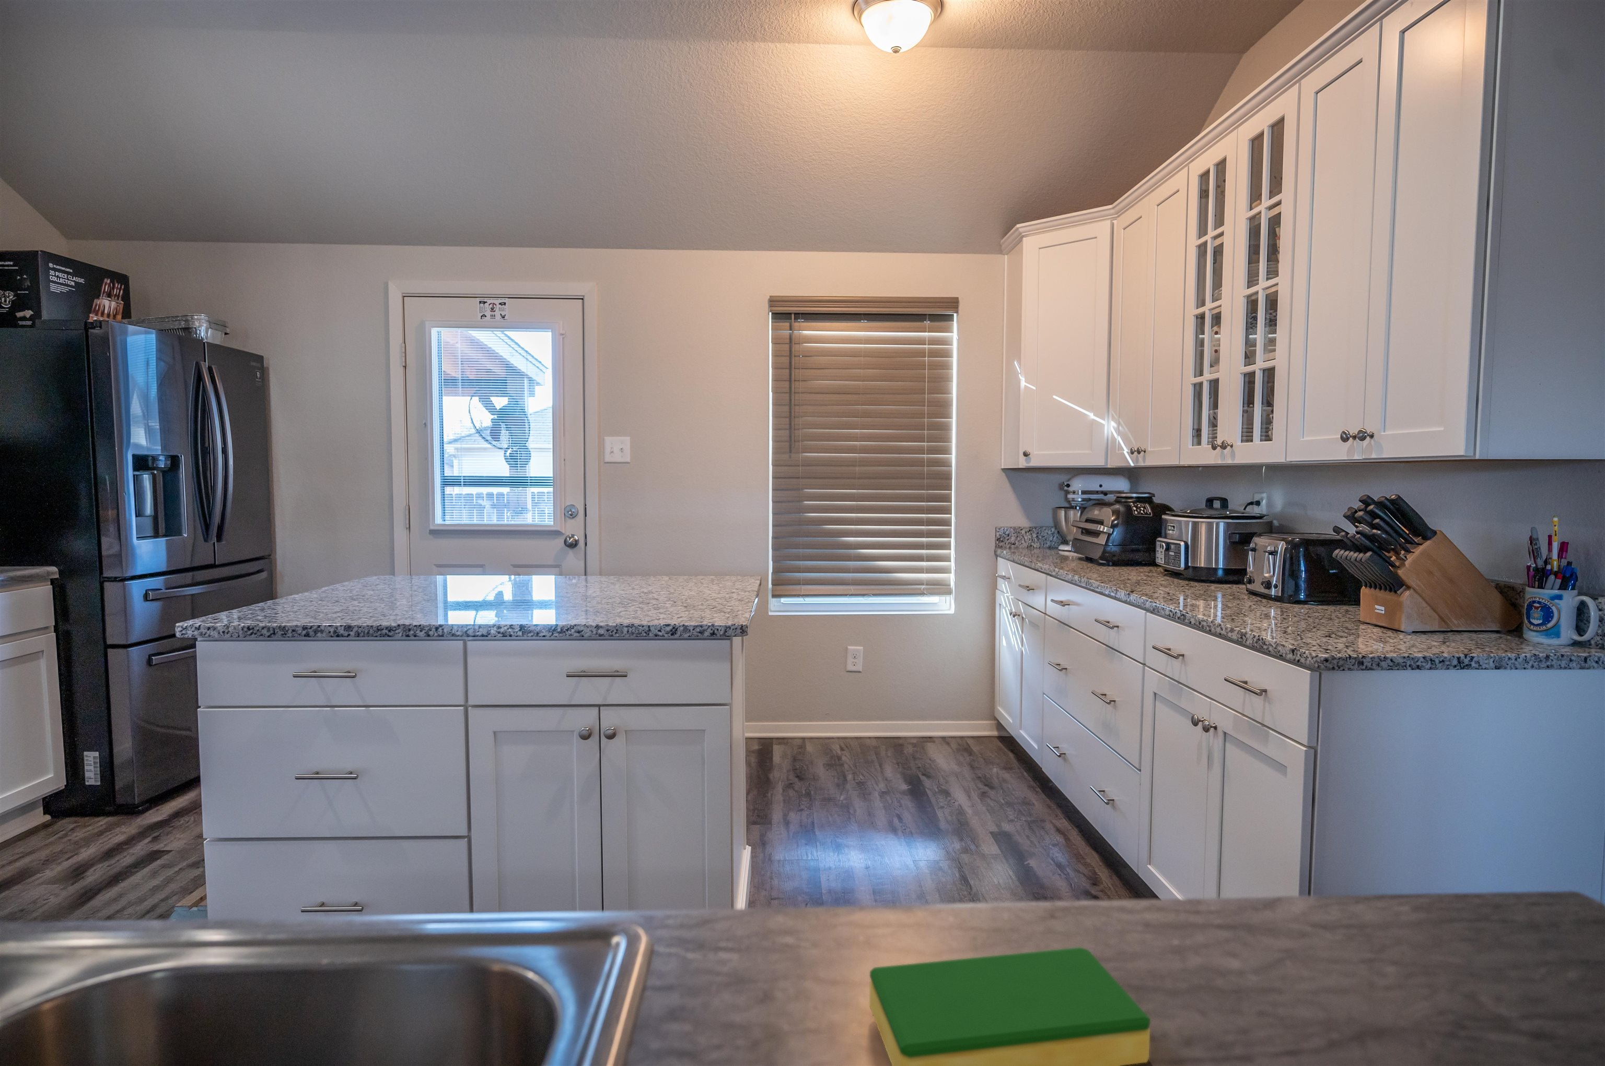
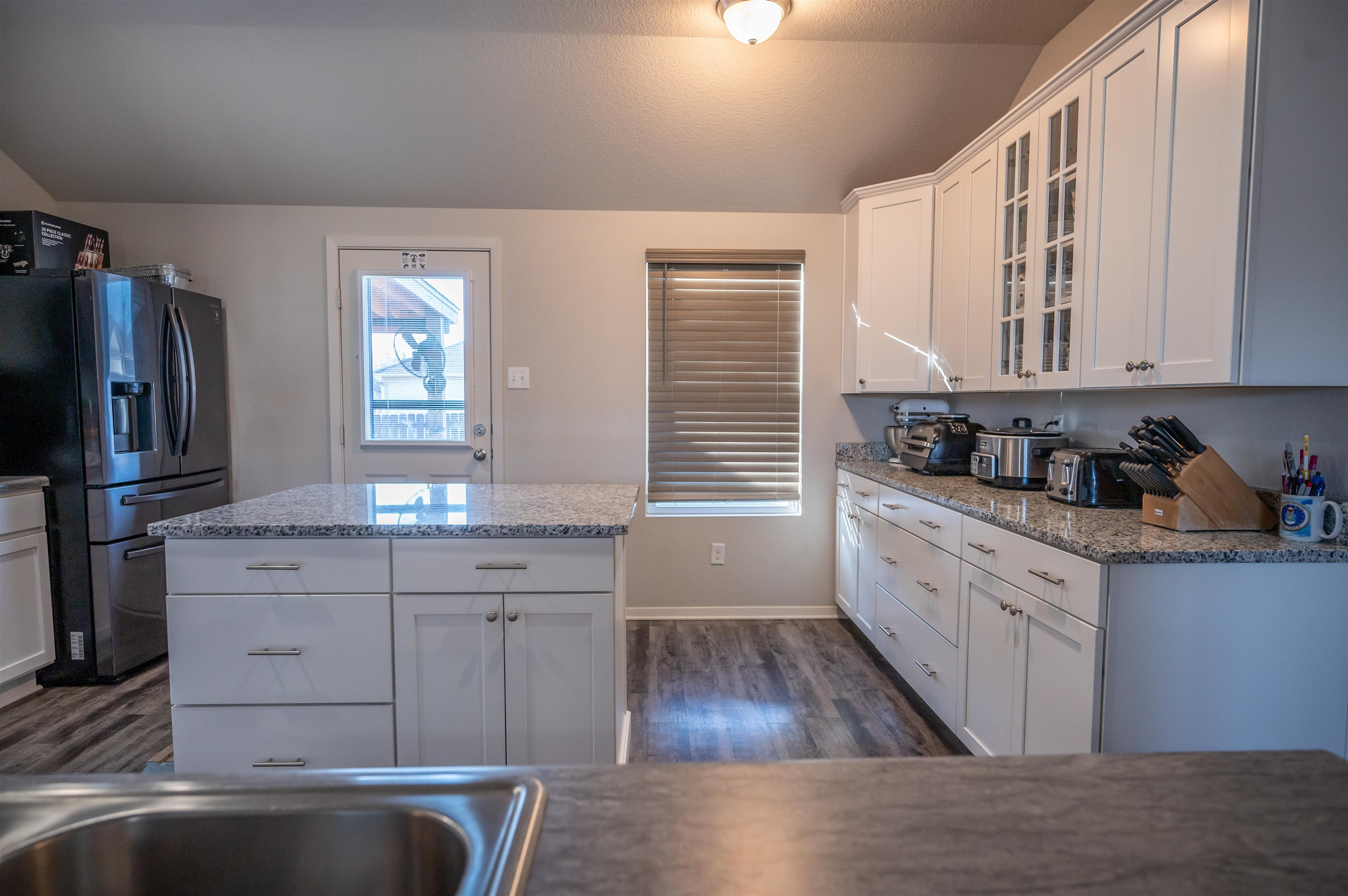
- dish sponge (1003, 1012)
